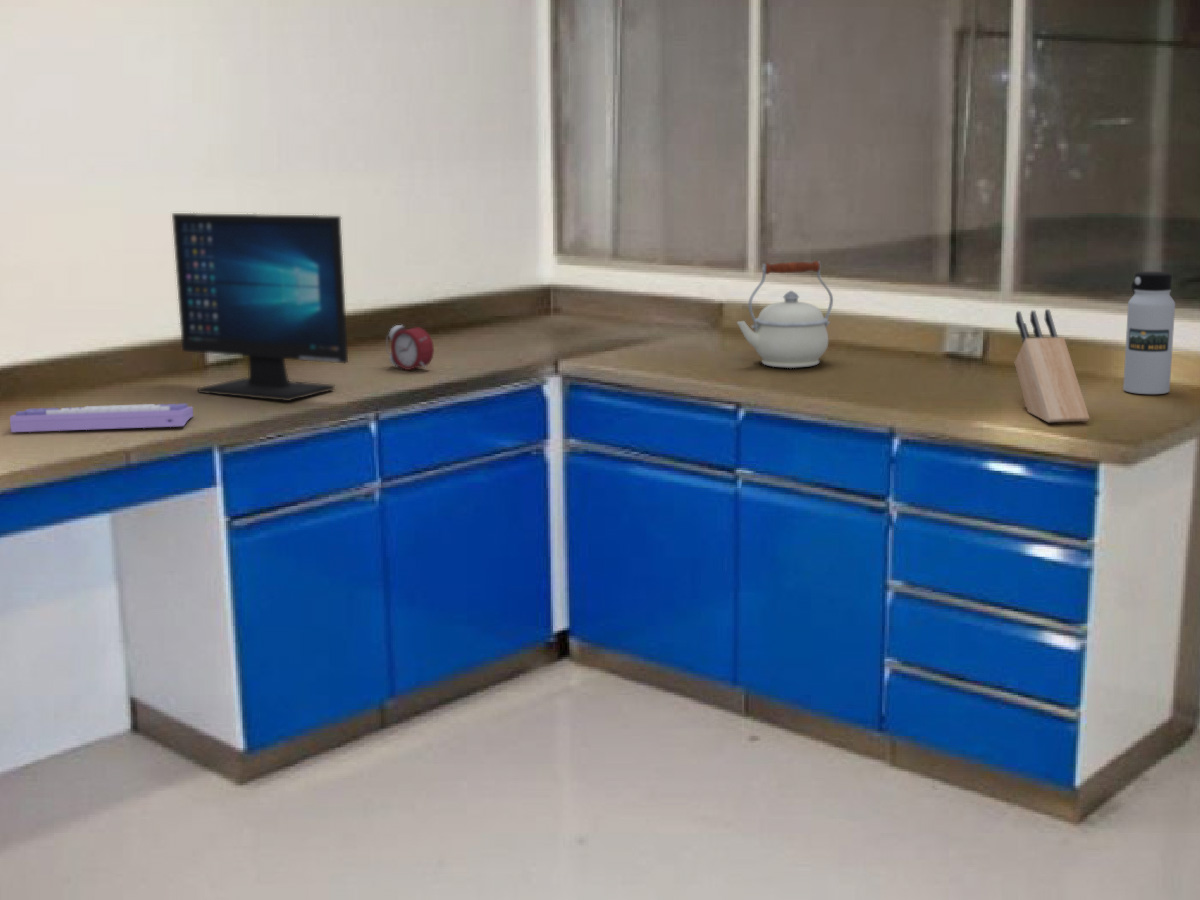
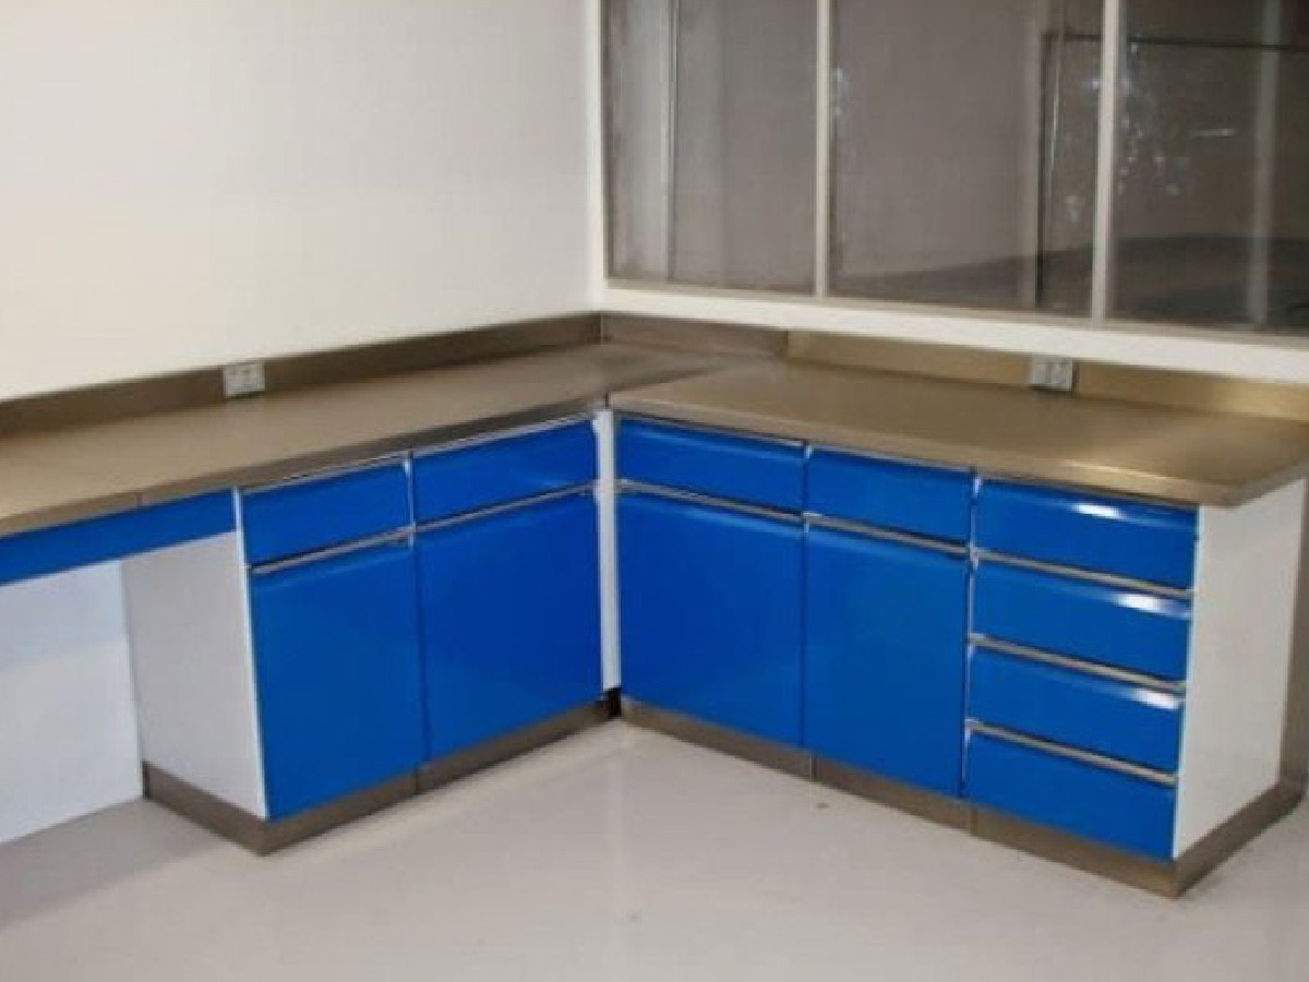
- water bottle (1149, 332)
- kettle (784, 313)
- knife block (1048, 363)
- computer monitor (260, 303)
- alarm clock (408, 347)
- keyboard (103, 414)
